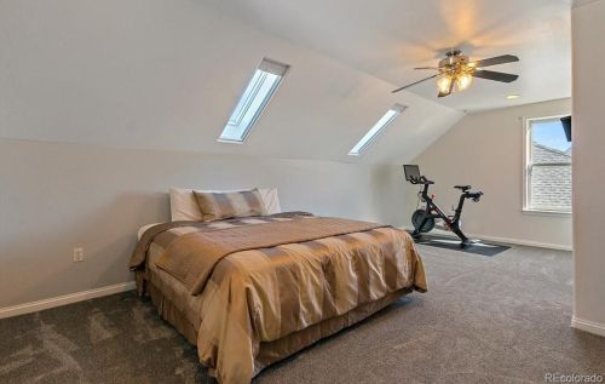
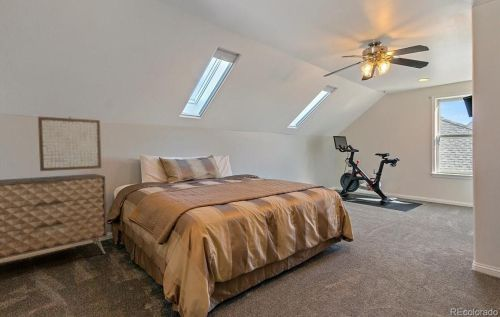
+ dresser (47, 219)
+ wall art (71, 142)
